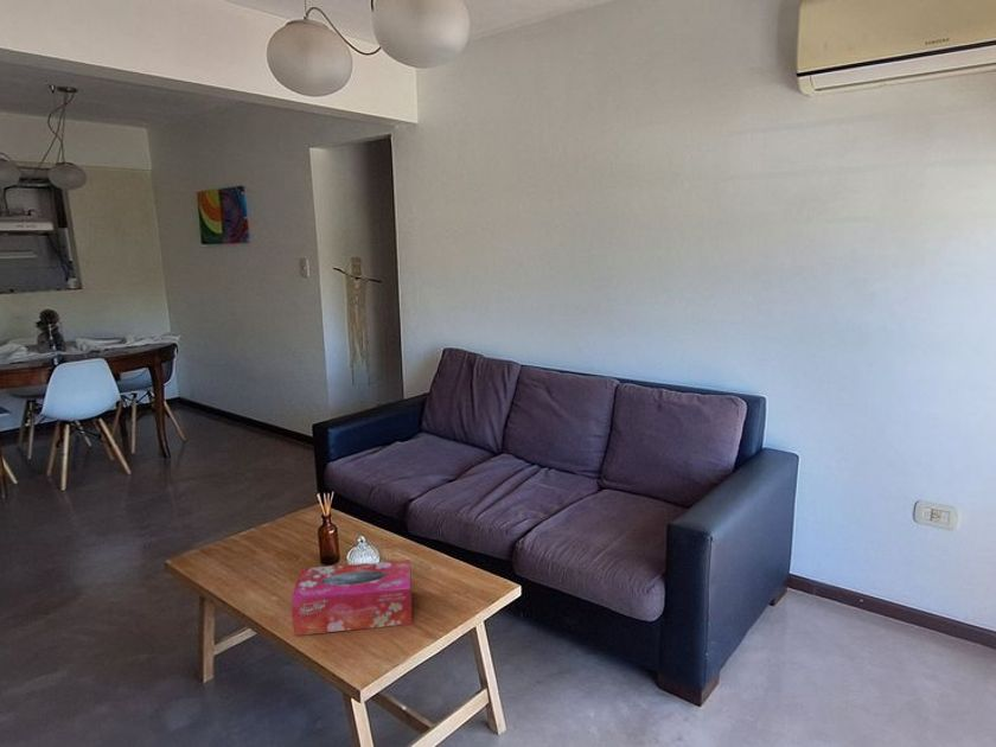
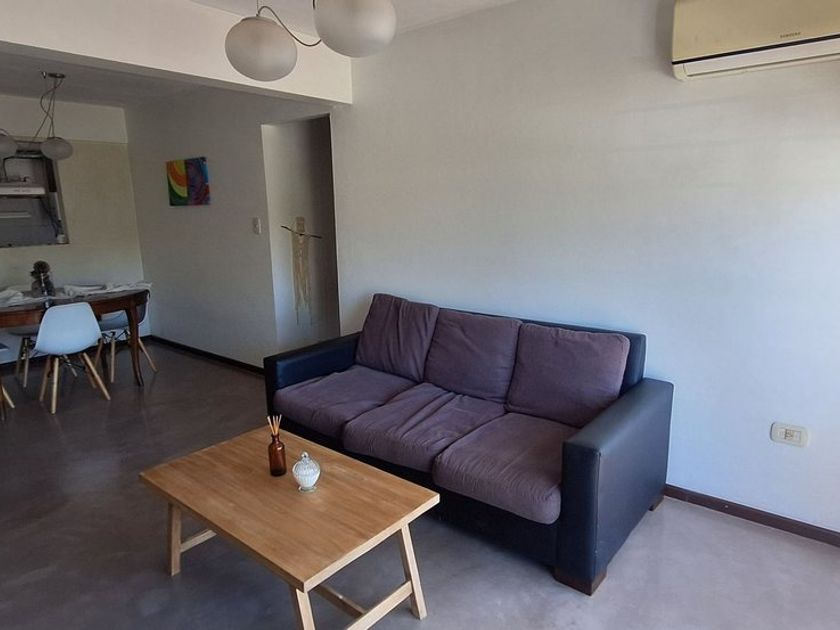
- tissue box (355, 595)
